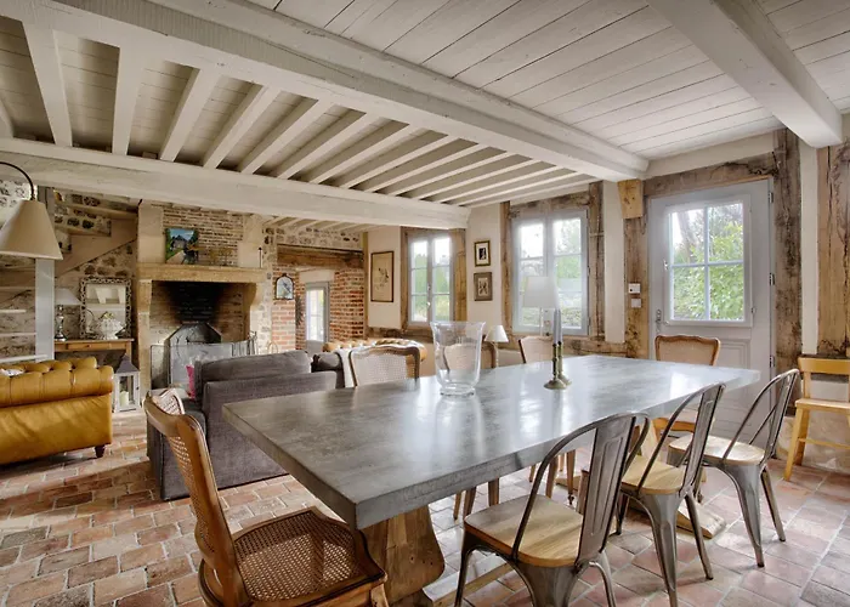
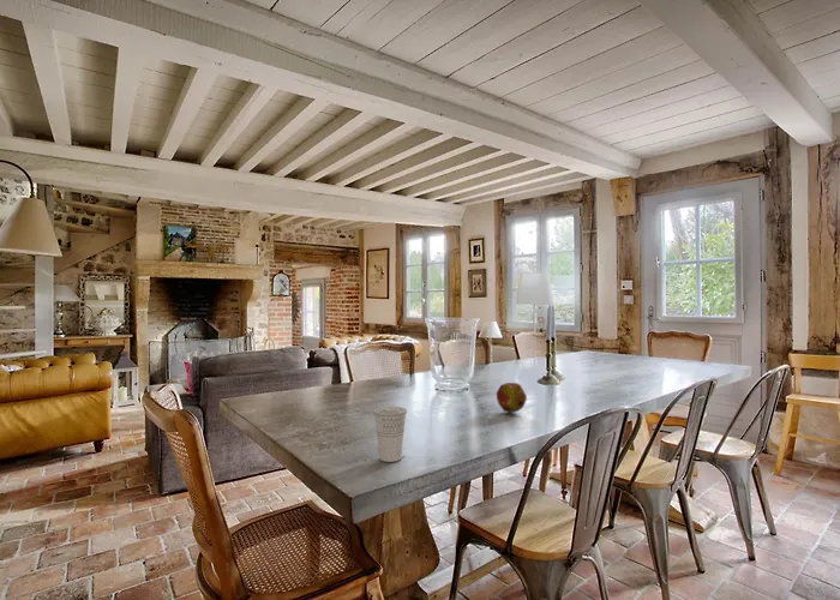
+ cup (390, 433)
+ fruit (512, 397)
